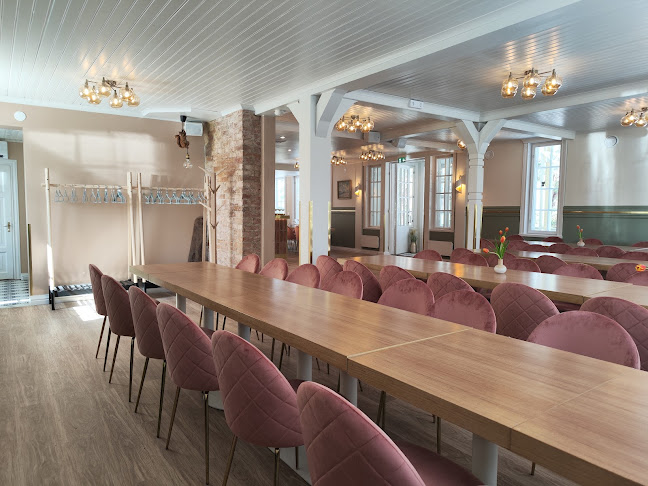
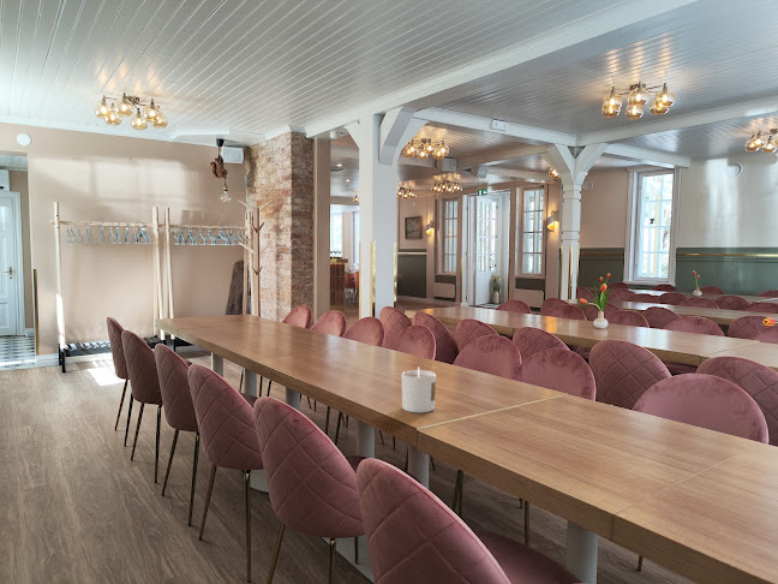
+ candle (418, 387)
